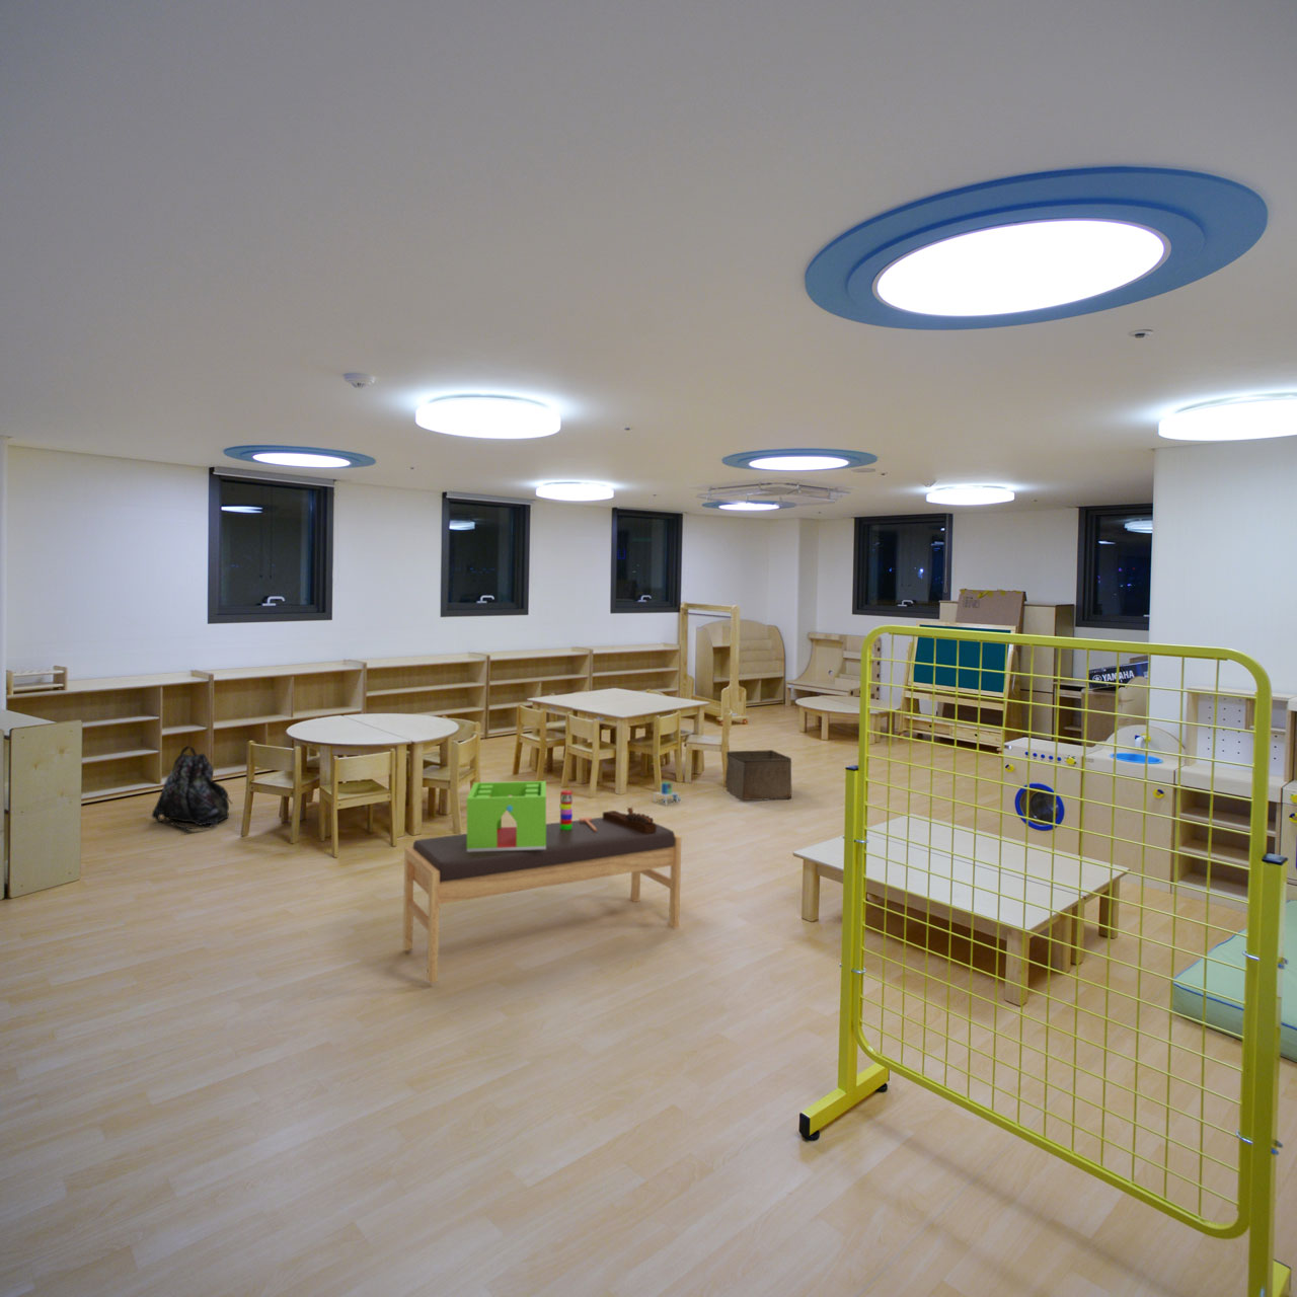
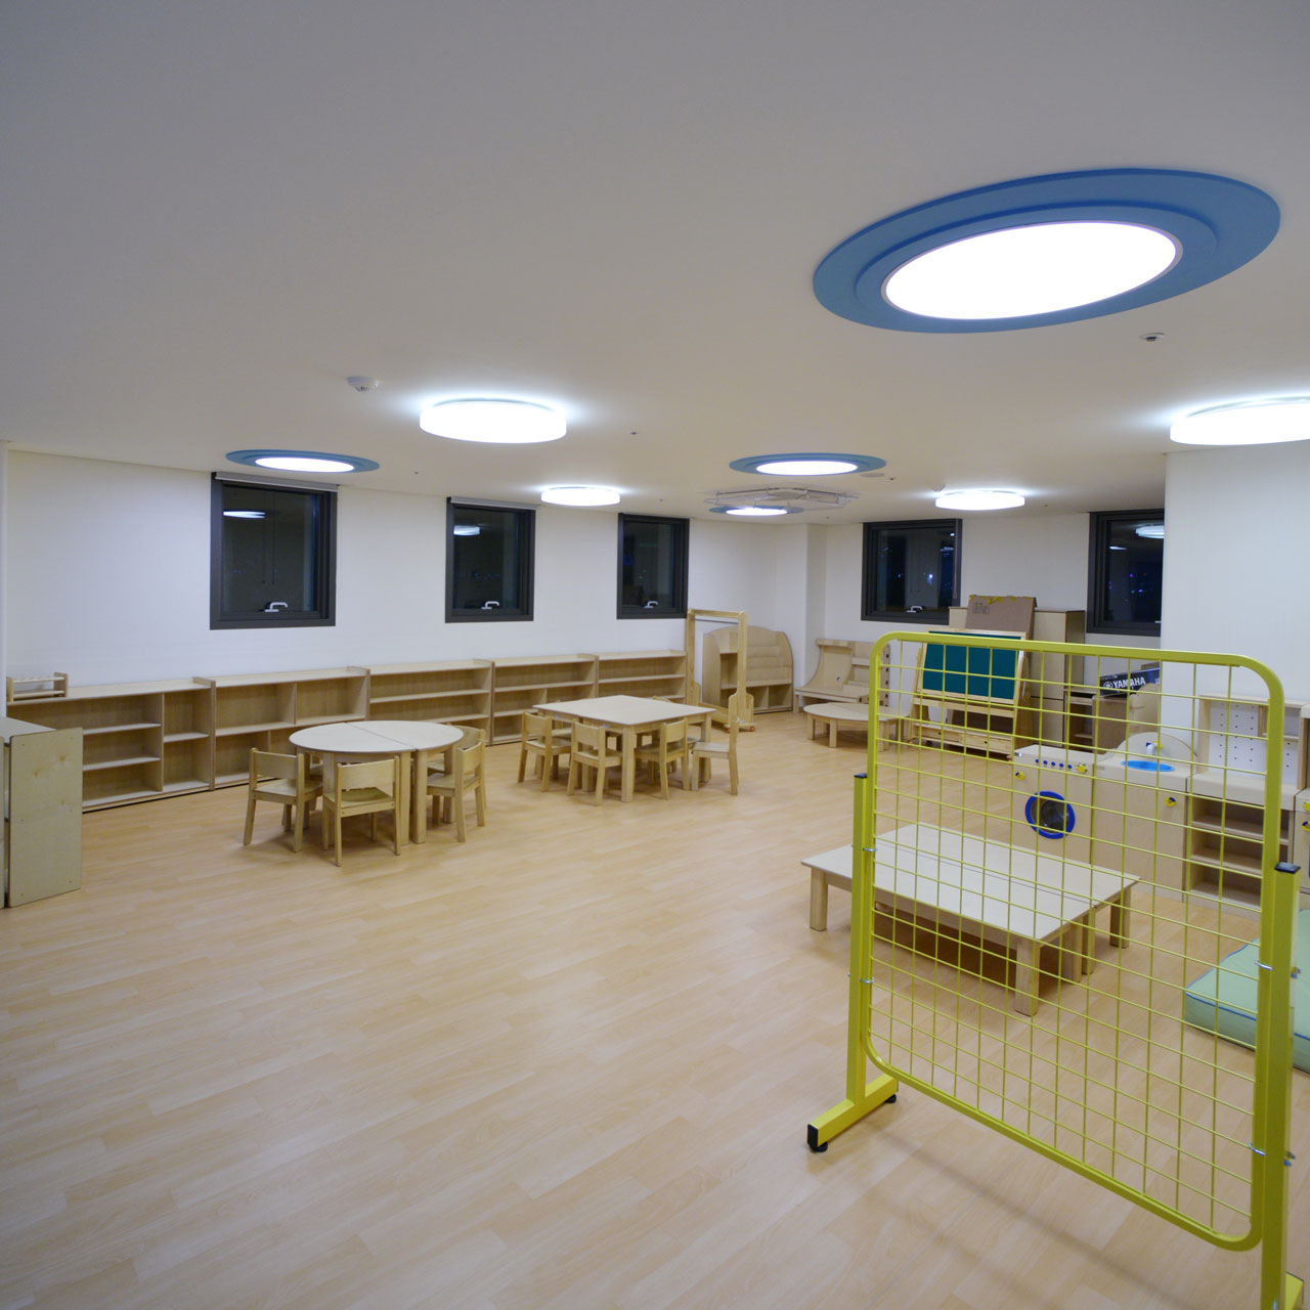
- storage bin (758, 774)
- stacking toy (571, 809)
- bench (548, 886)
- caterpillar toy (628, 815)
- toy castle (508, 812)
- toy house (668, 790)
- backpack (189, 784)
